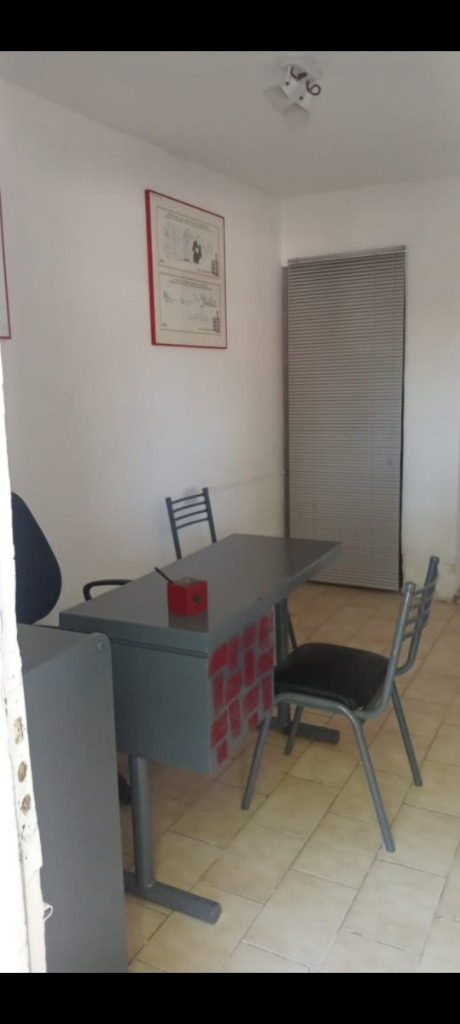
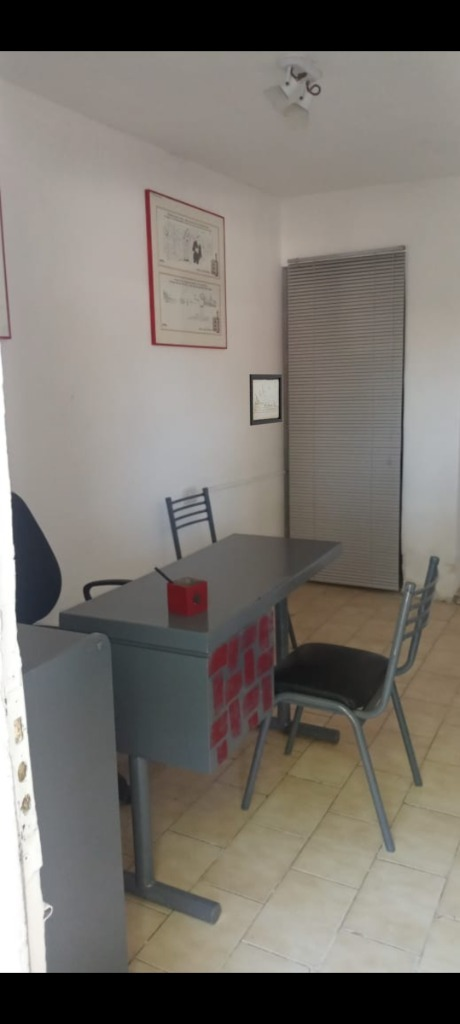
+ wall art (266, 399)
